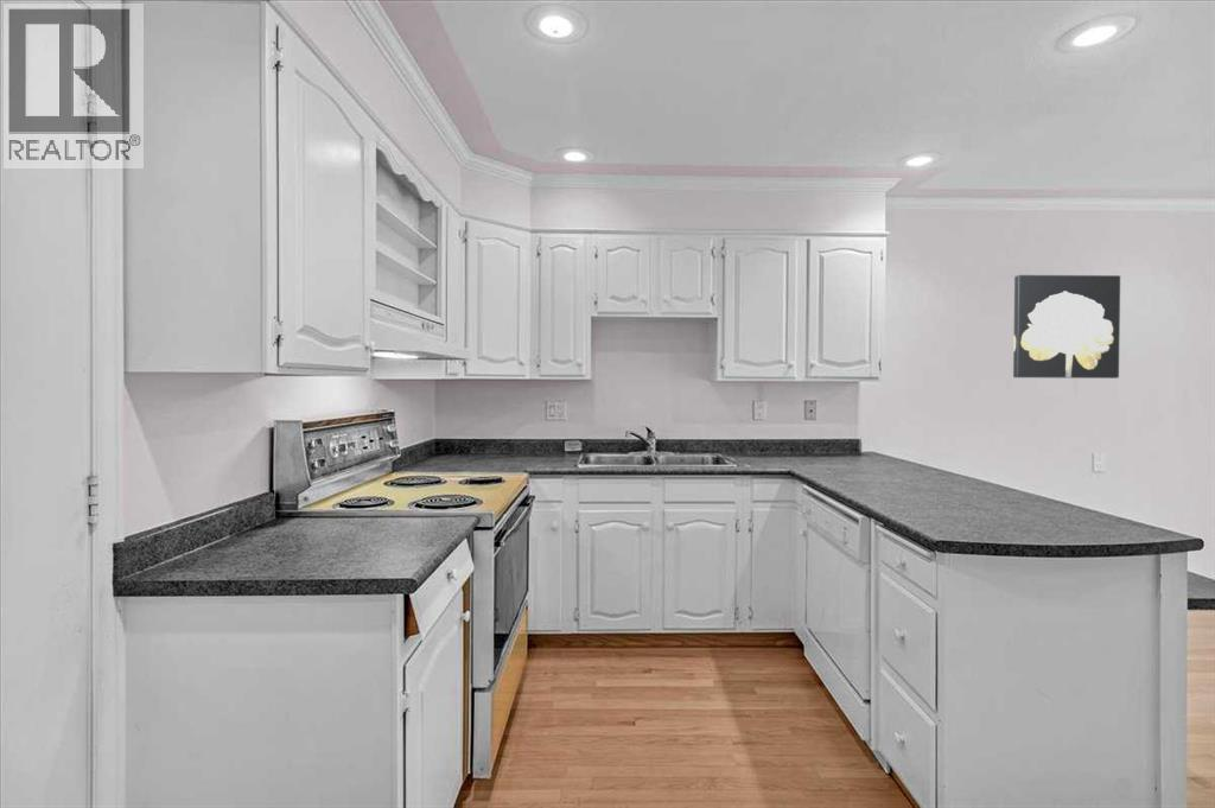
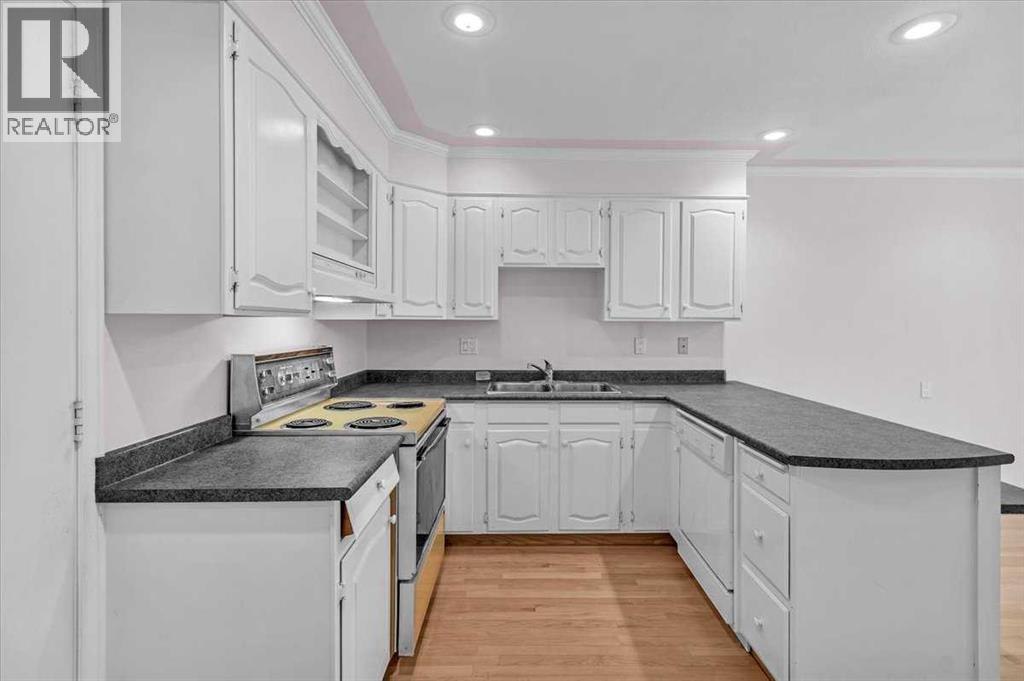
- wall art (1065, 326)
